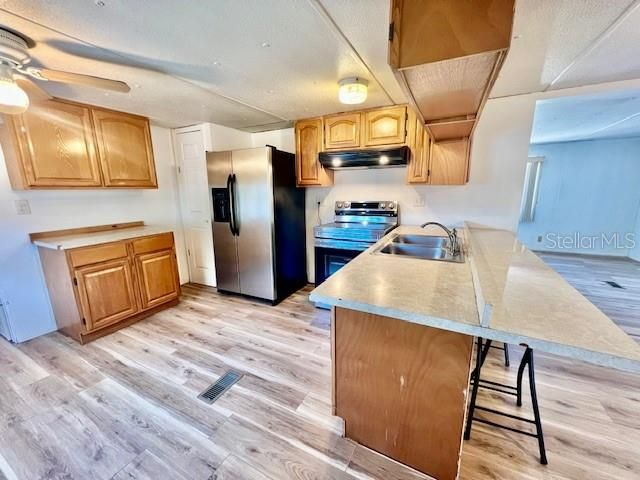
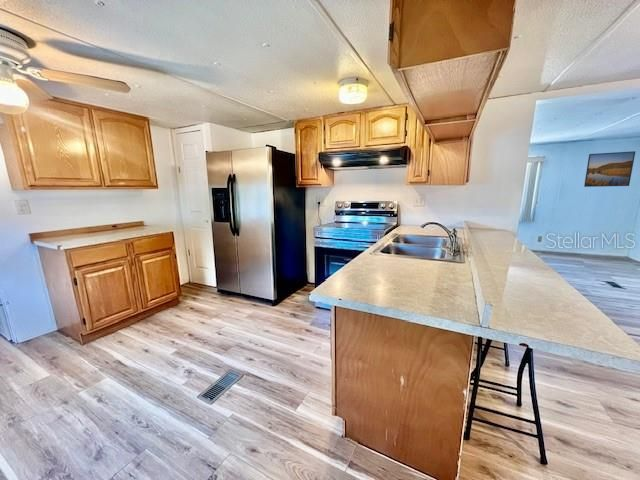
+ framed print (608, 169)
